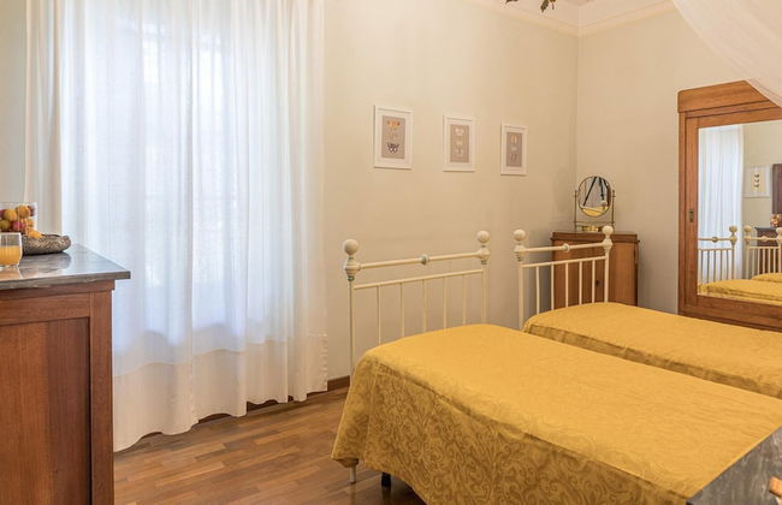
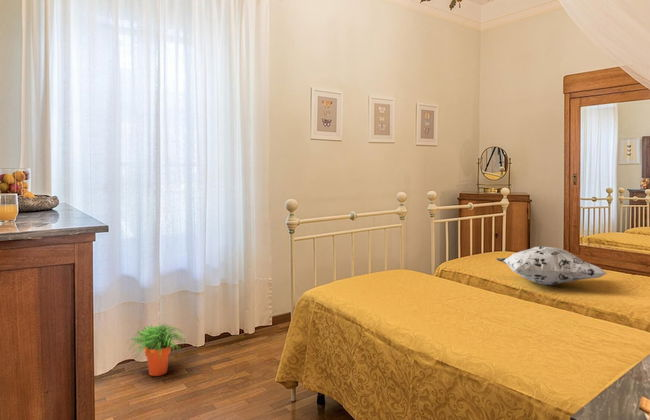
+ potted plant (158, 348)
+ decorative pillow (545, 265)
